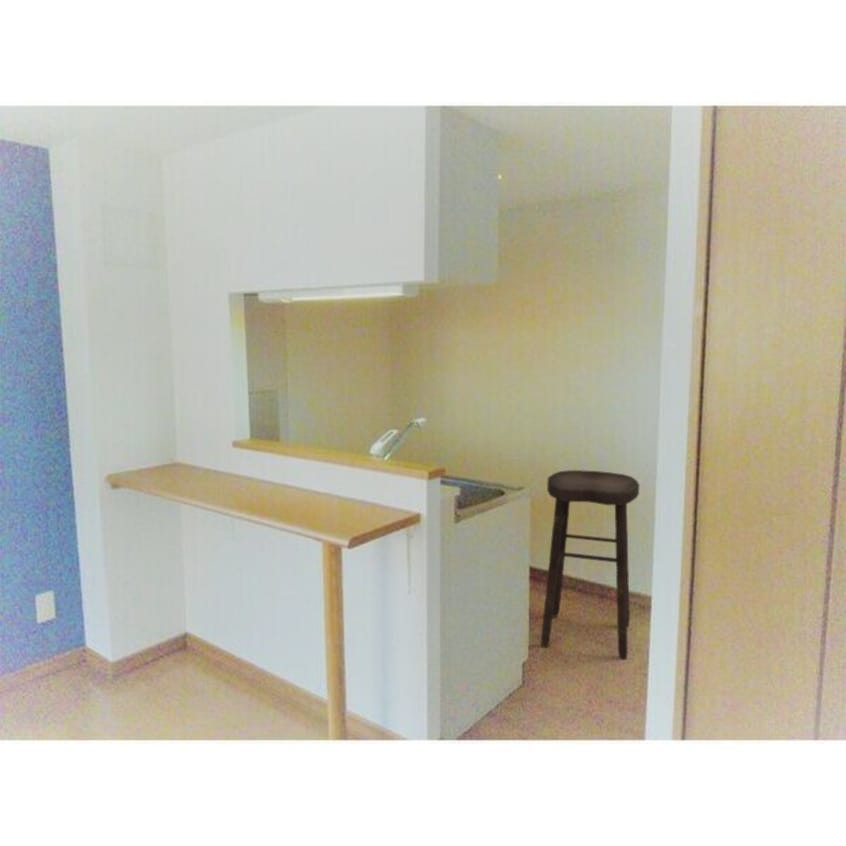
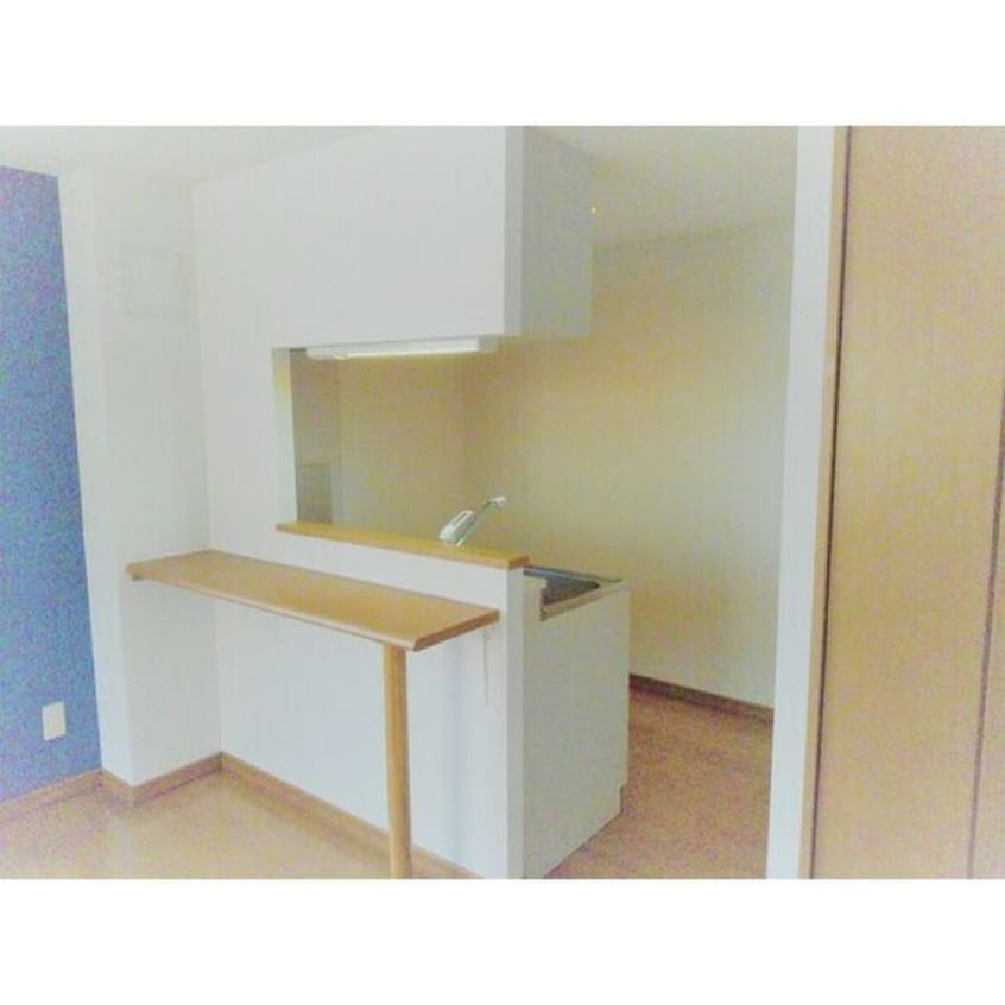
- stool (589, 558)
